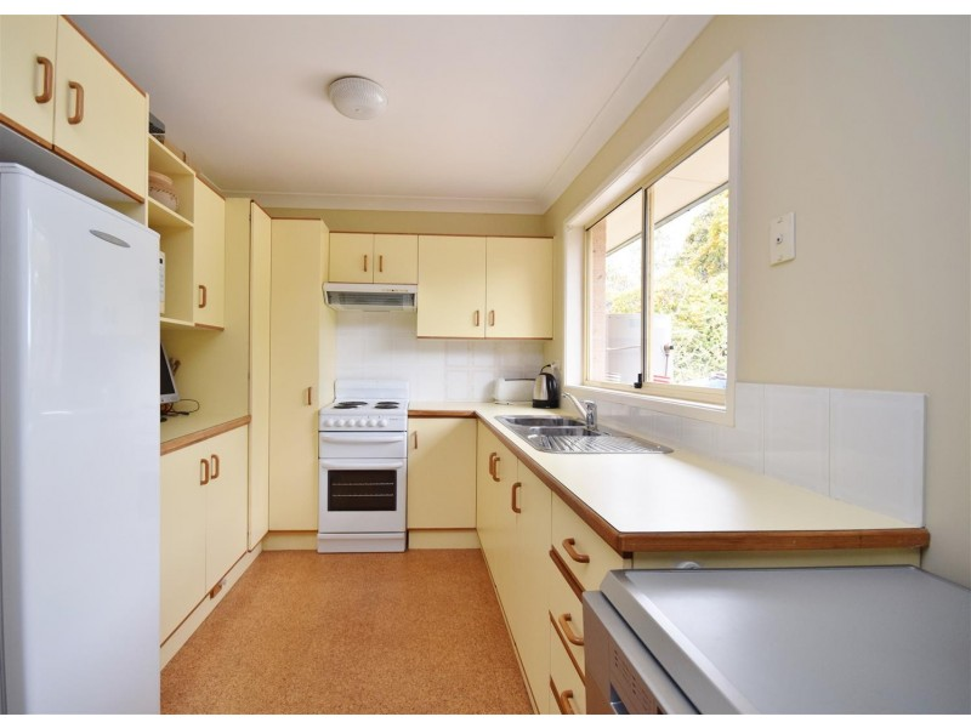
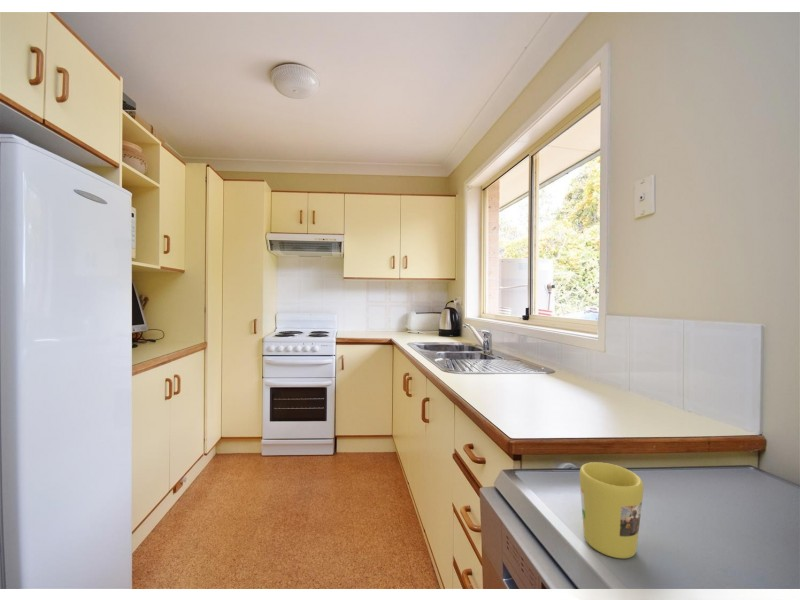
+ mug (616, 504)
